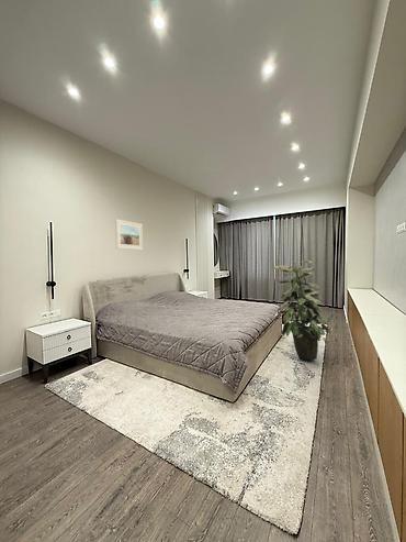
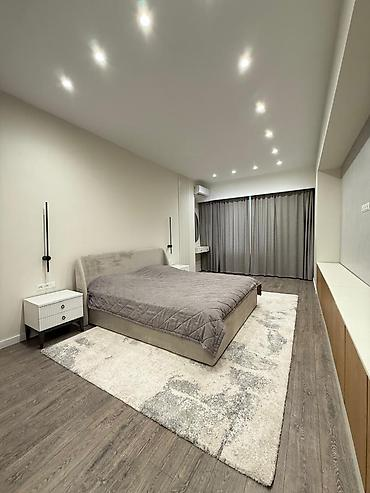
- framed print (129, 235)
- indoor plant (301, 309)
